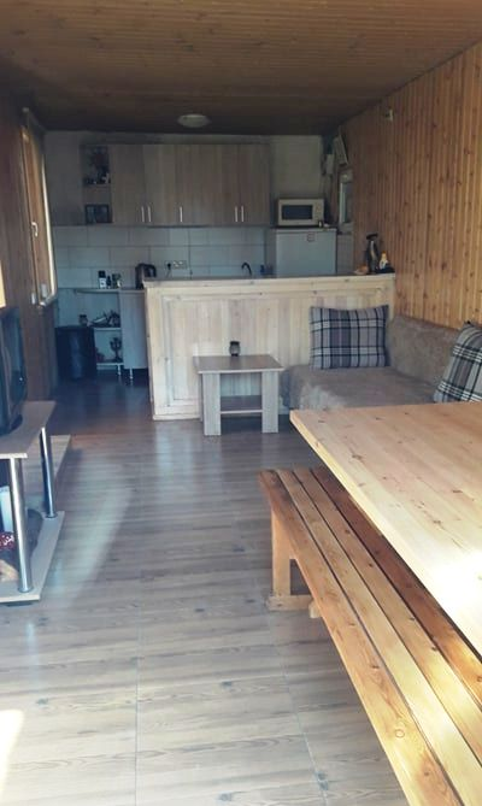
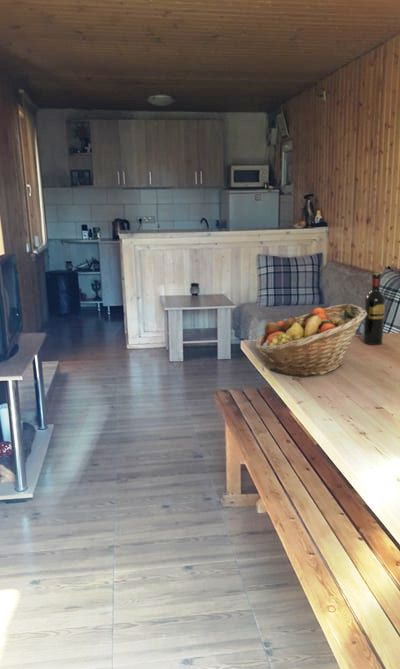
+ fruit basket (309, 336)
+ wine bottle (374, 308)
